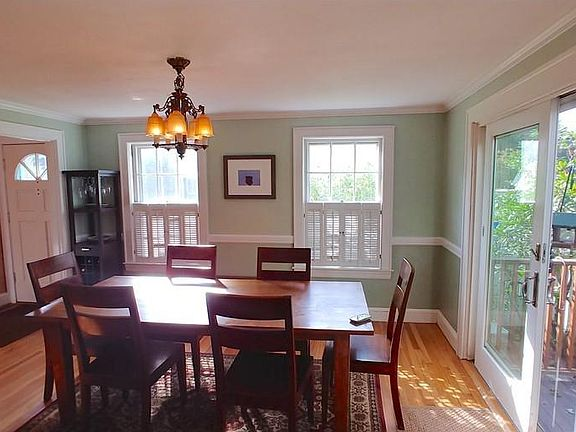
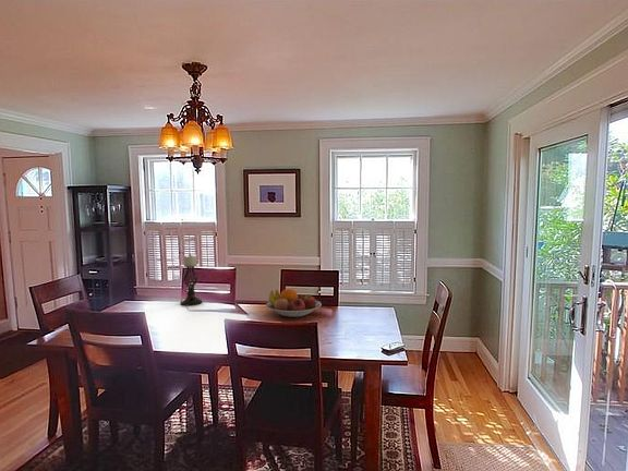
+ candle holder (191, 278)
+ fruit bowl (293, 301)
